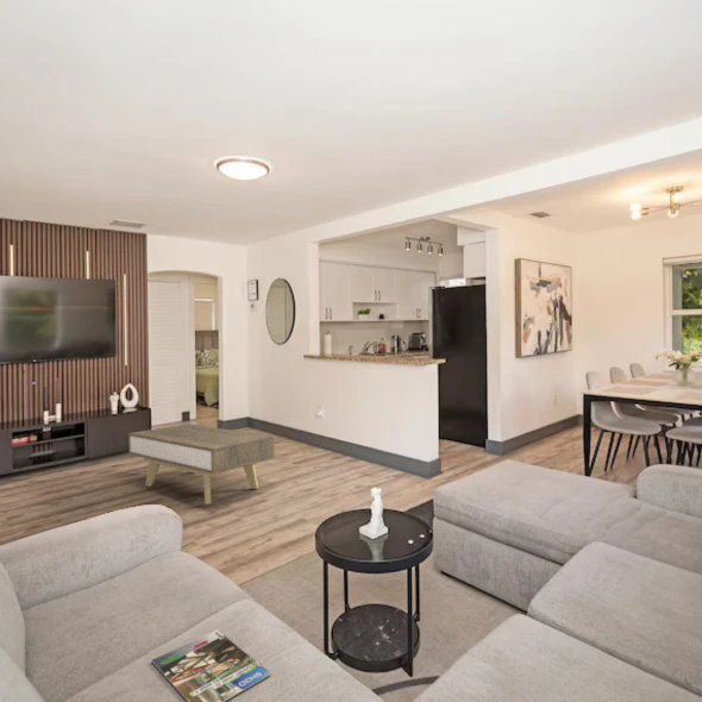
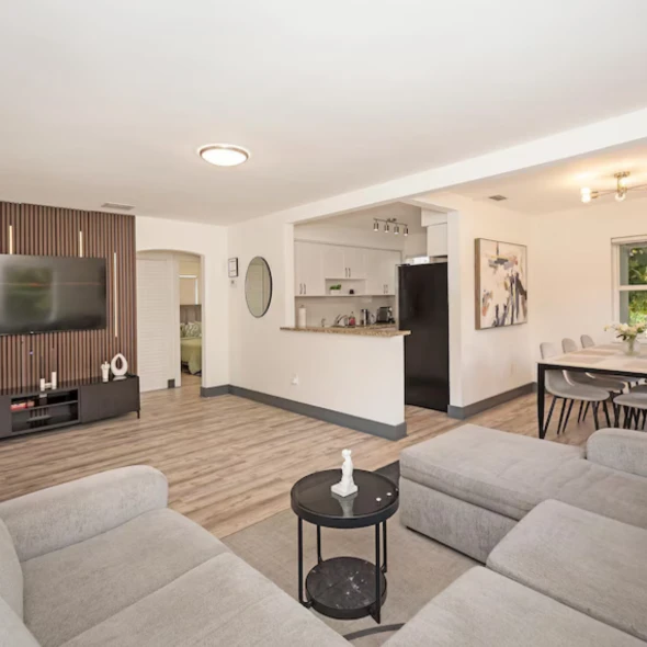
- magazine (209, 666)
- coffee table (201, 460)
